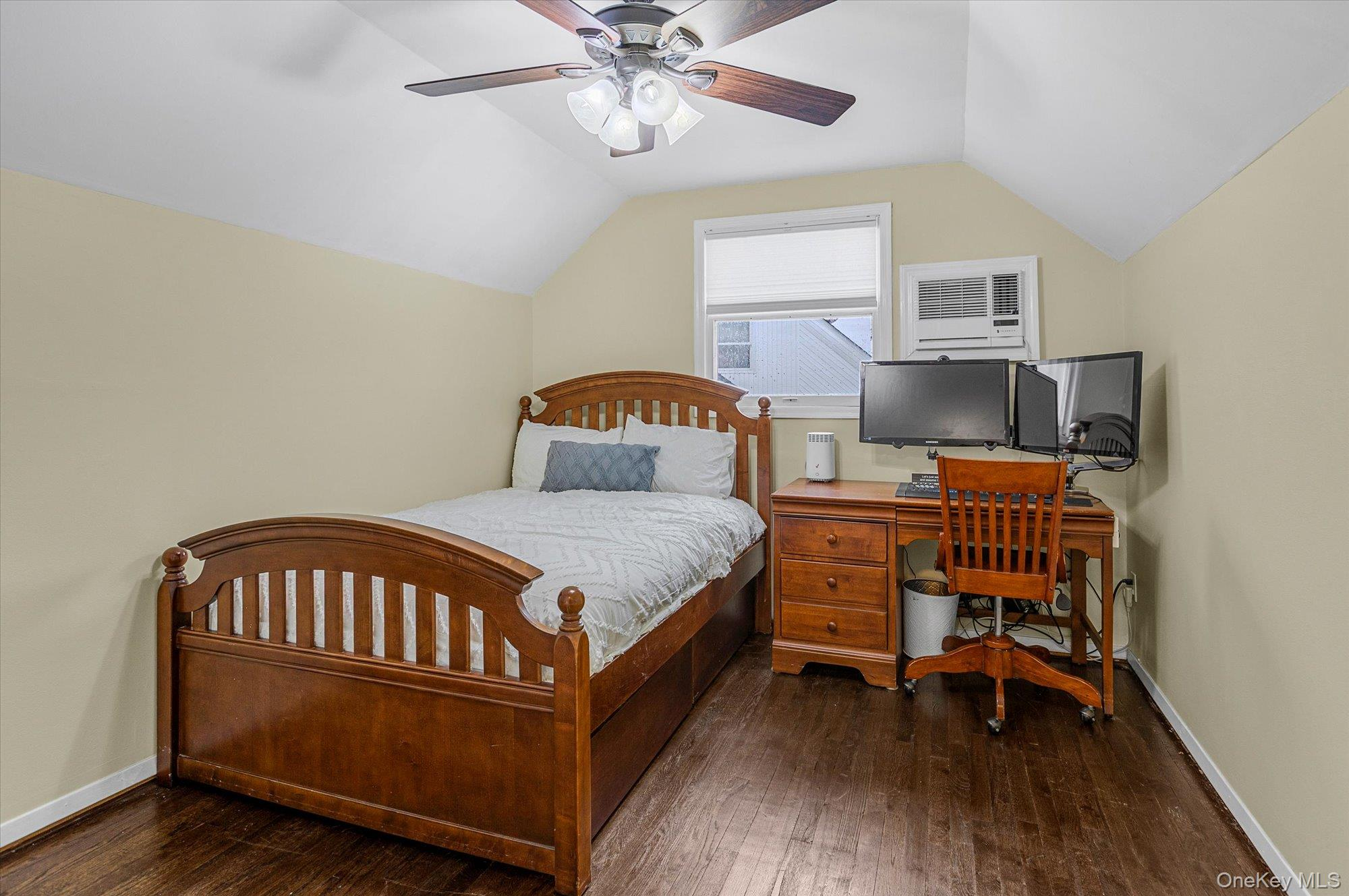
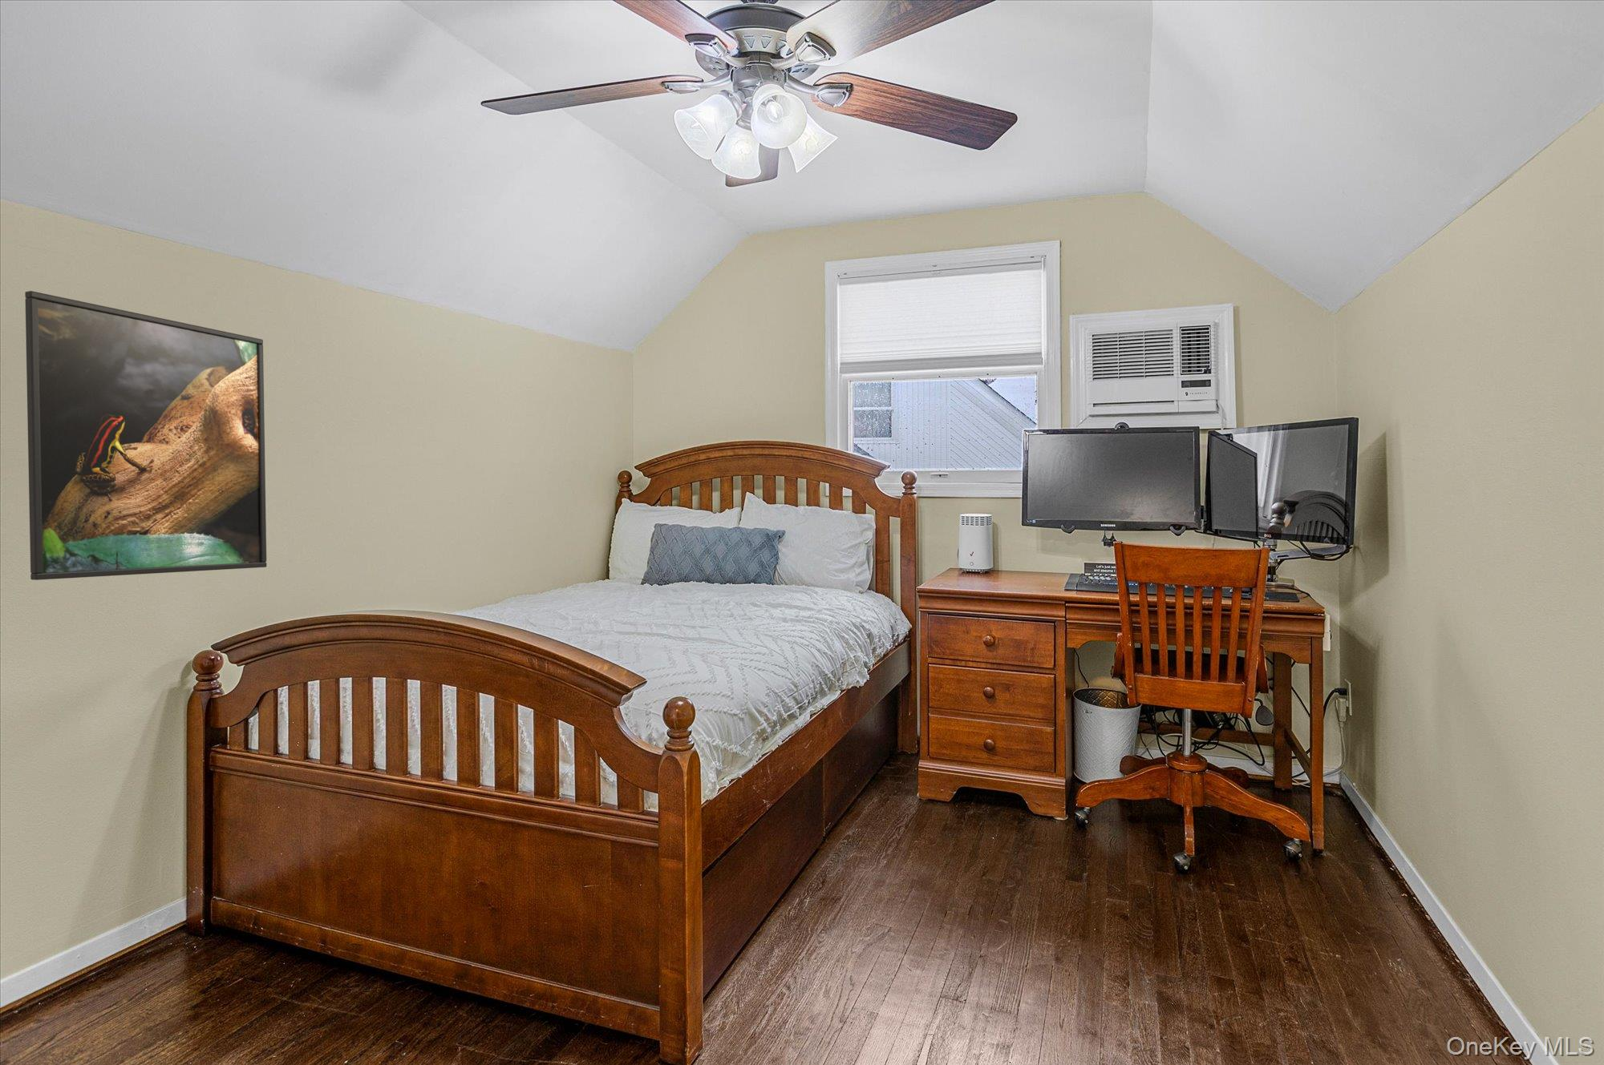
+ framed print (159, 446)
